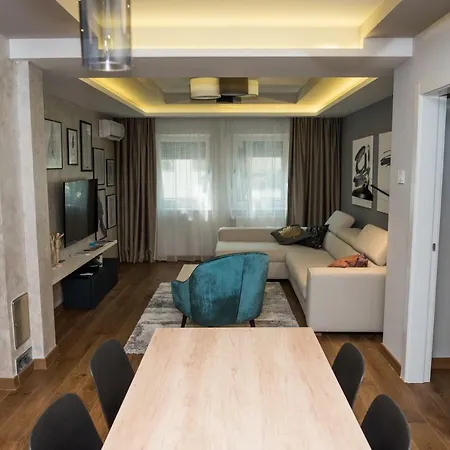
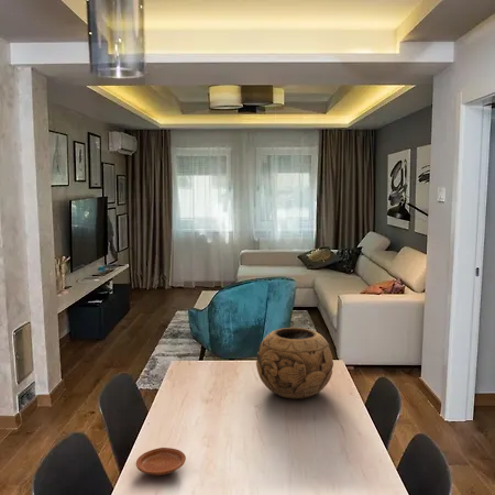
+ decorative bowl (294, 362)
+ plate (161, 464)
